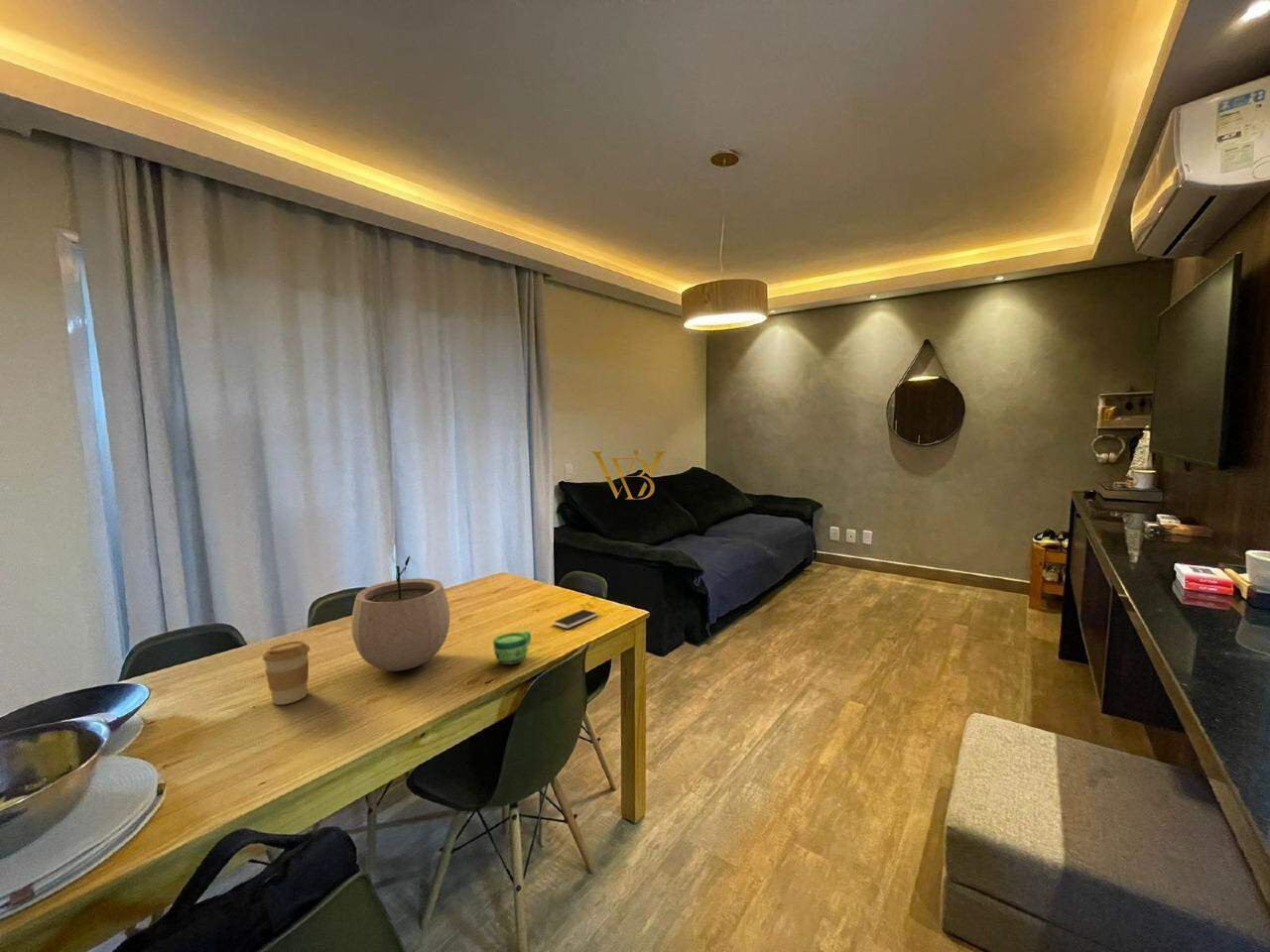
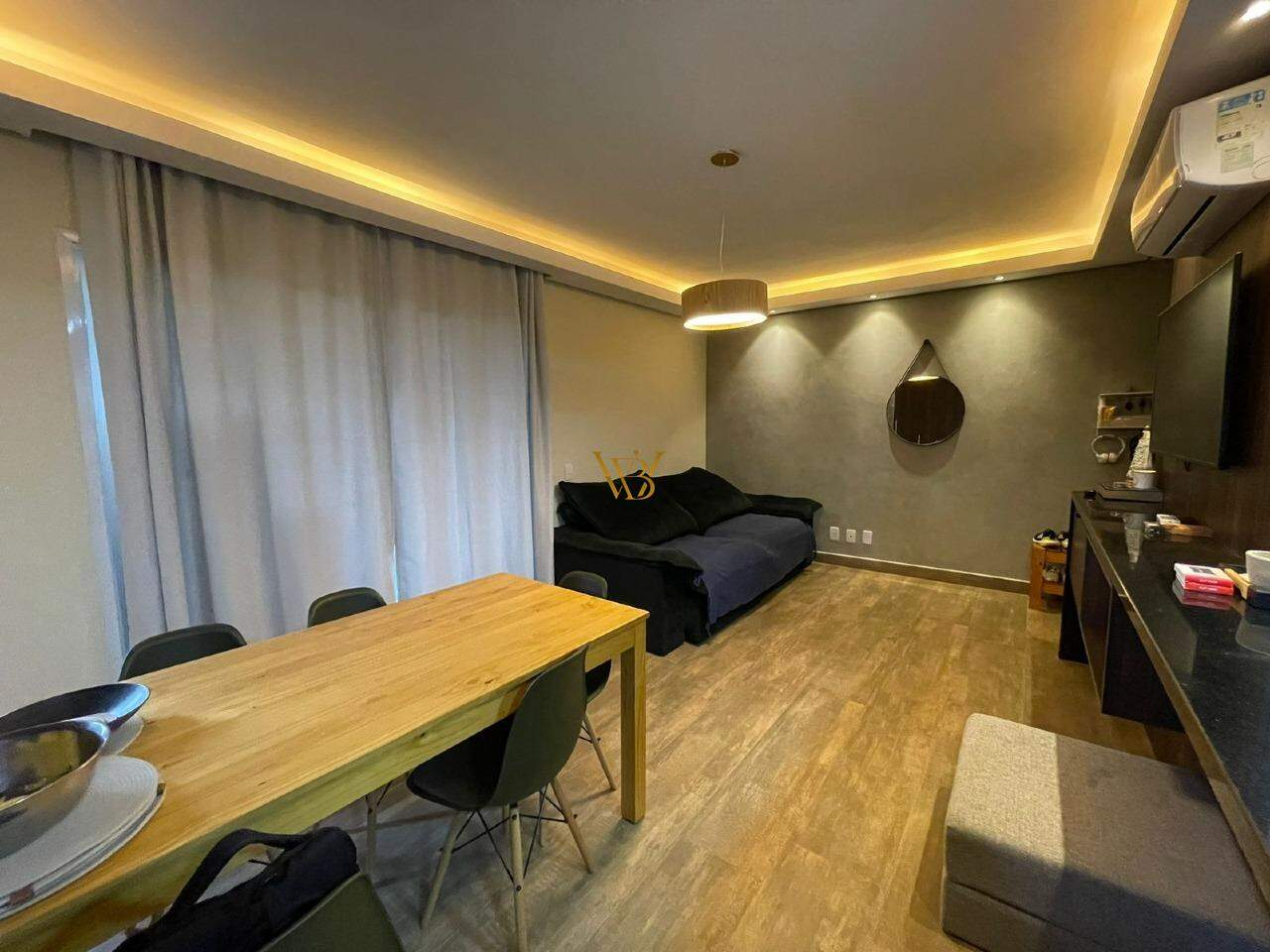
- smartphone (575, 618)
- coffee cup (288, 670)
- cup (513, 646)
- plant pot (402, 610)
